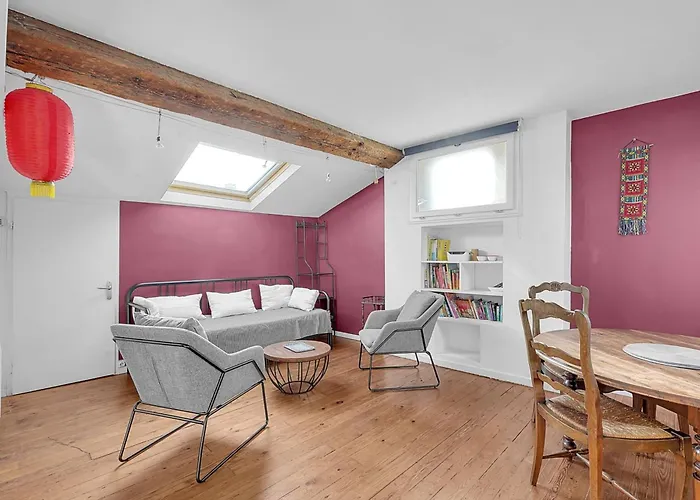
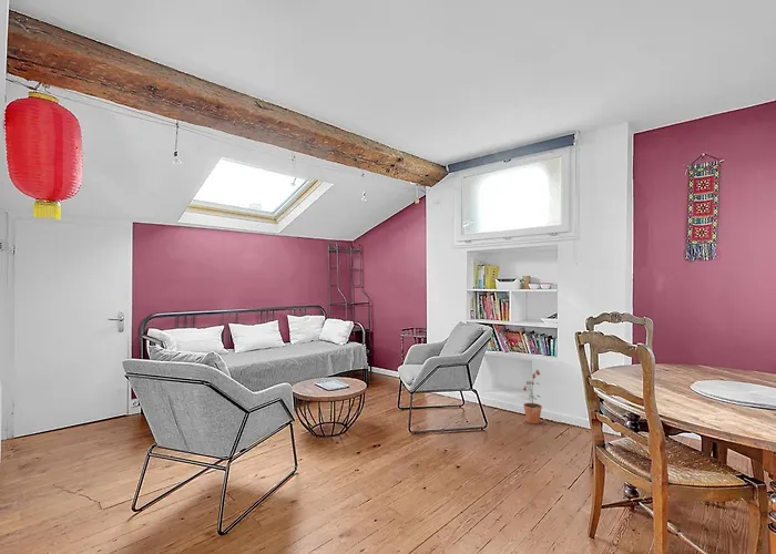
+ potted plant (531, 396)
